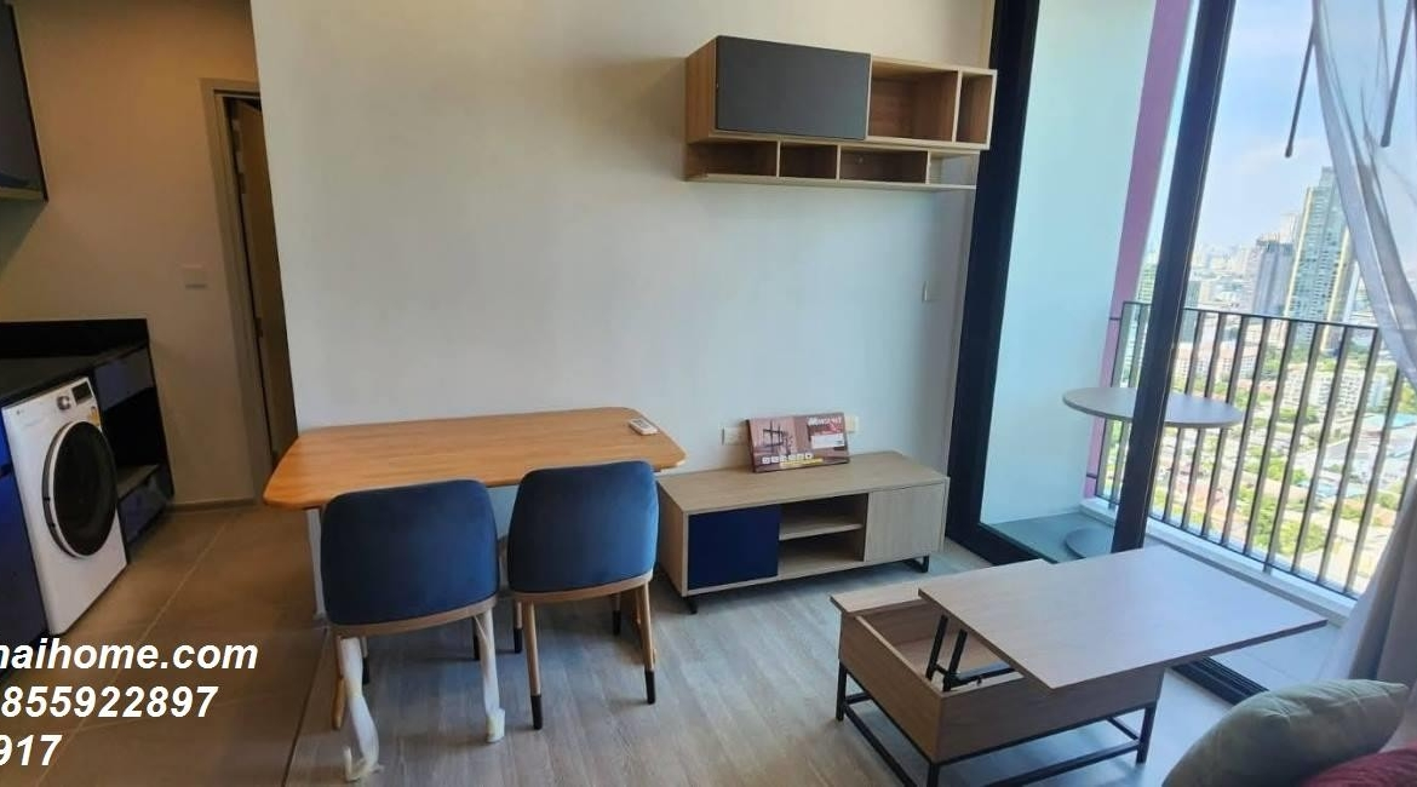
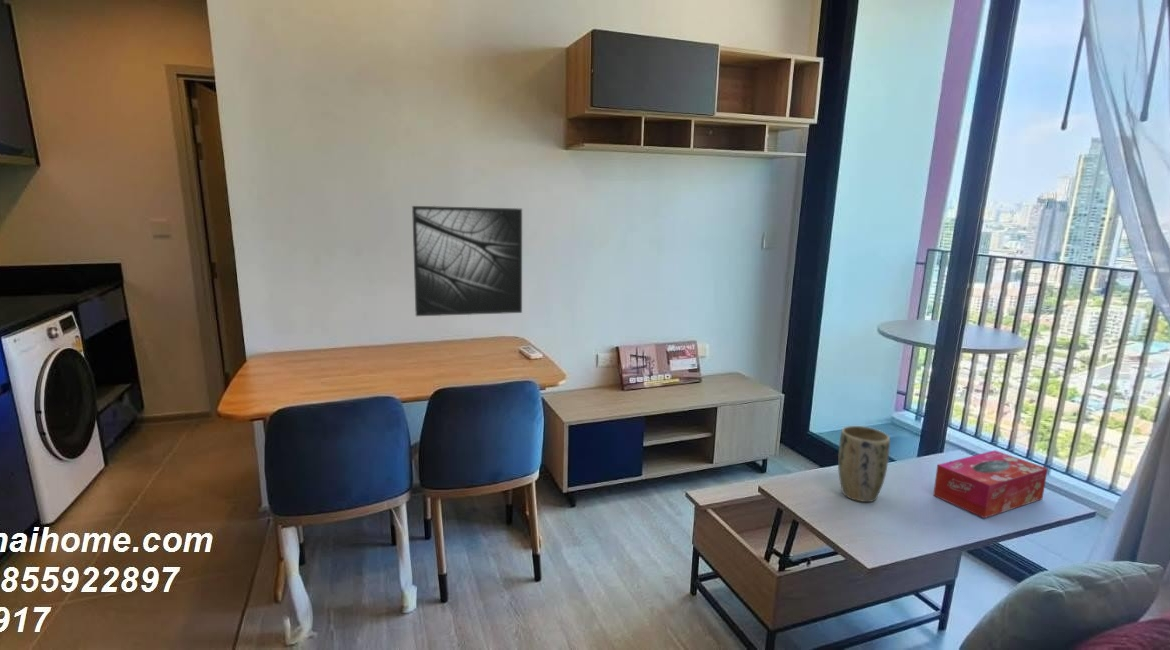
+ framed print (469, 261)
+ tissue box (990, 481)
+ plant pot (862, 464)
